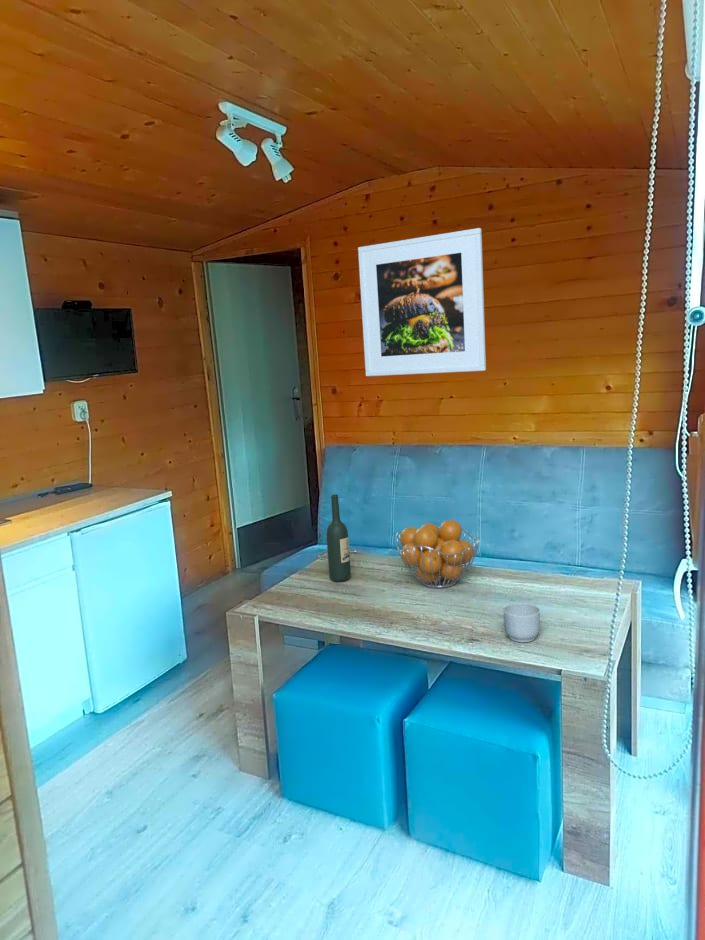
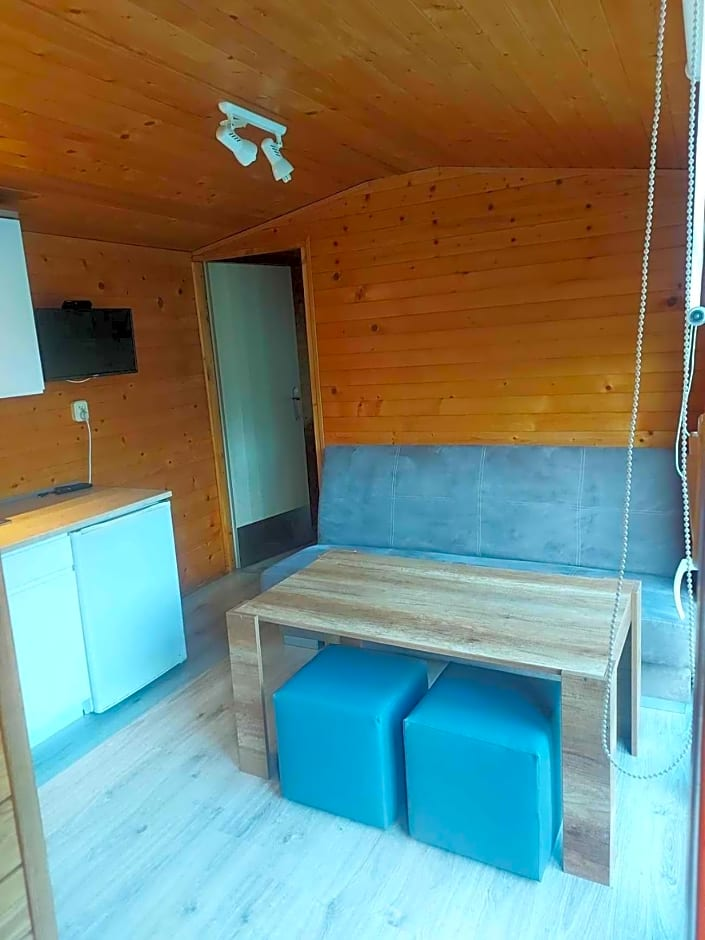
- fruit basket (438, 552)
- mug (523, 621)
- wine bottle (337, 537)
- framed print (420, 306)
